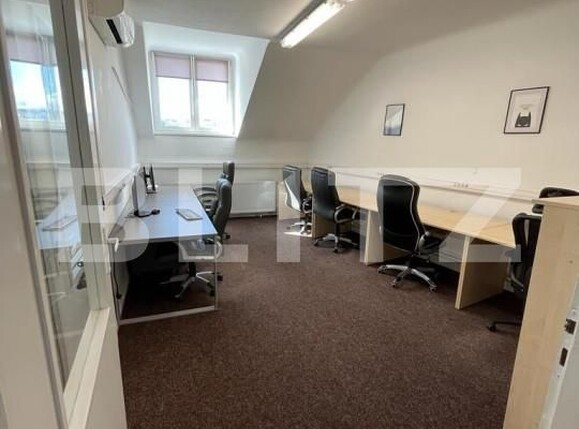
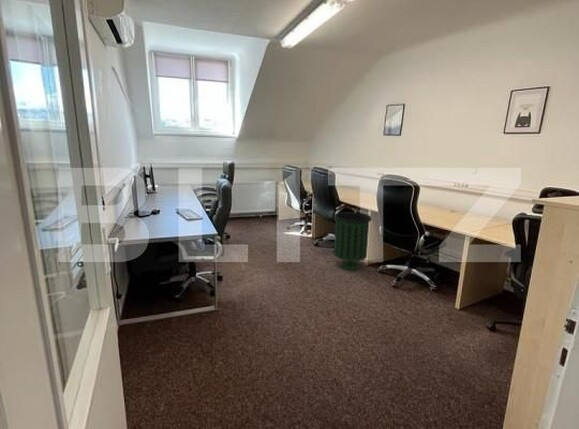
+ trash can (351, 241)
